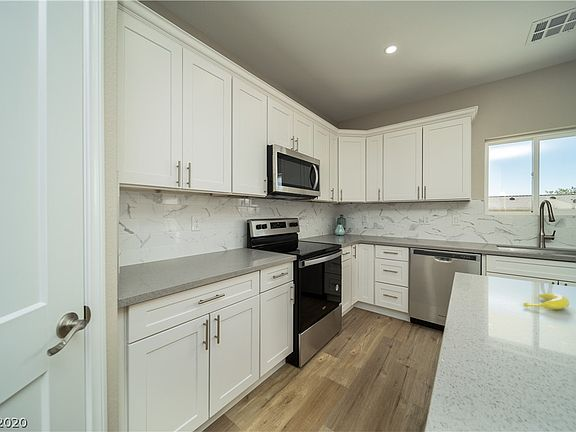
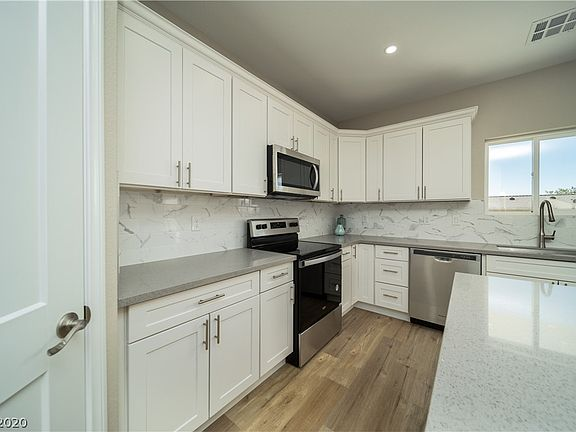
- banana (548, 300)
